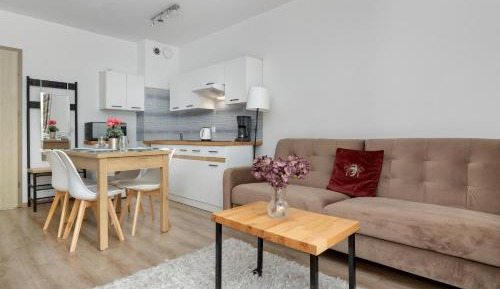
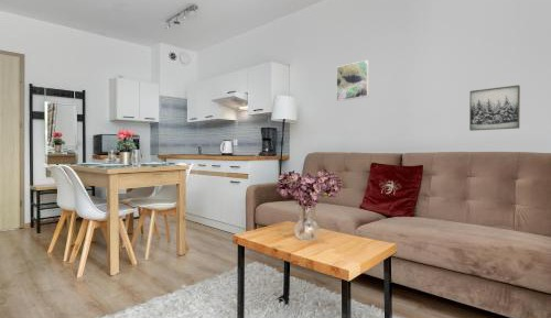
+ wall art (494, 109)
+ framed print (352, 81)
